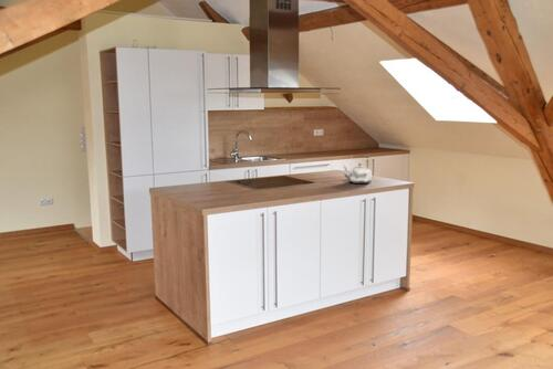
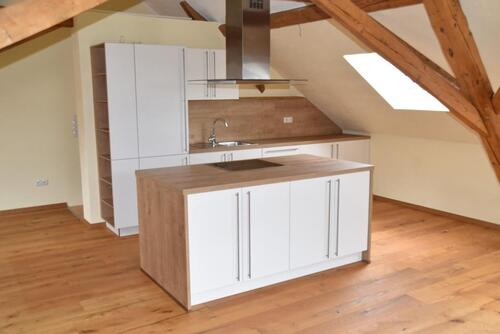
- kettle (356, 168)
